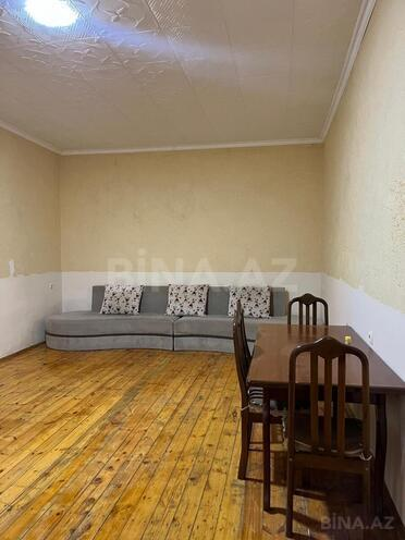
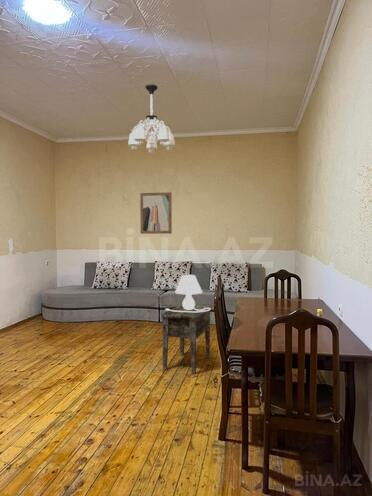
+ chandelier (151, 120)
+ wall art (155, 213)
+ table lamp (188, 292)
+ side table (187, 337)
